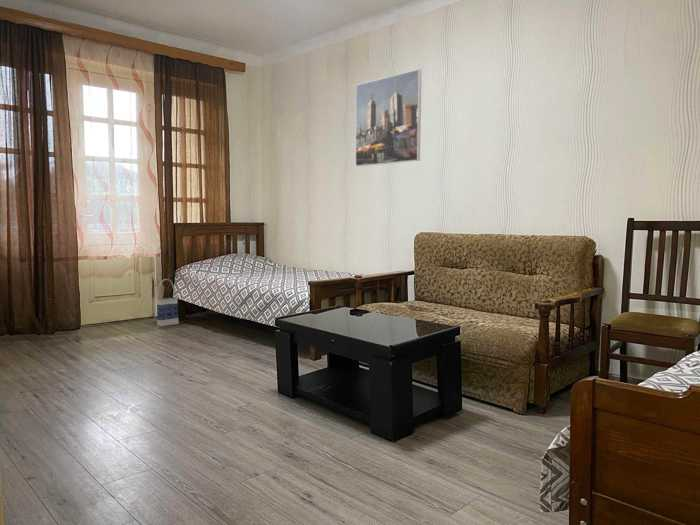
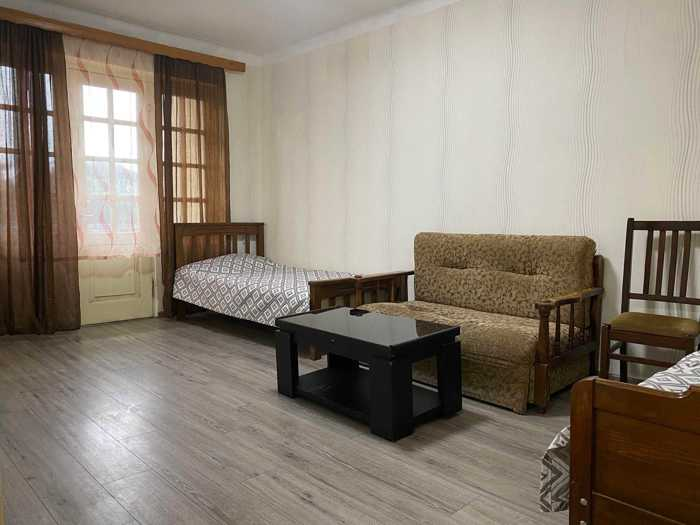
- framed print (386, 121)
- bag (167, 301)
